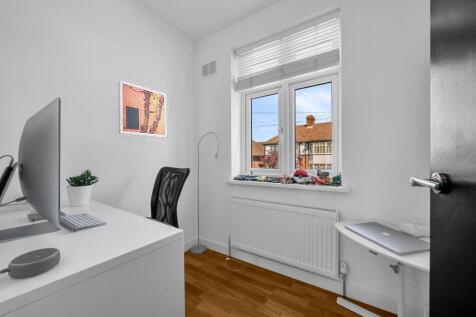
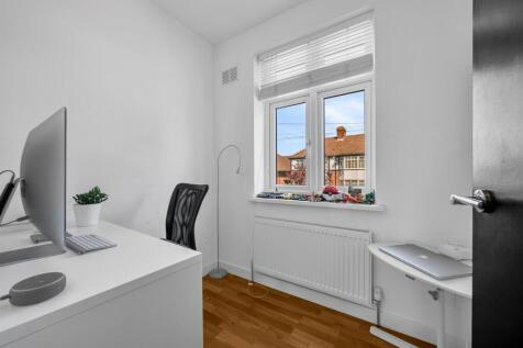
- wall art (144, 111)
